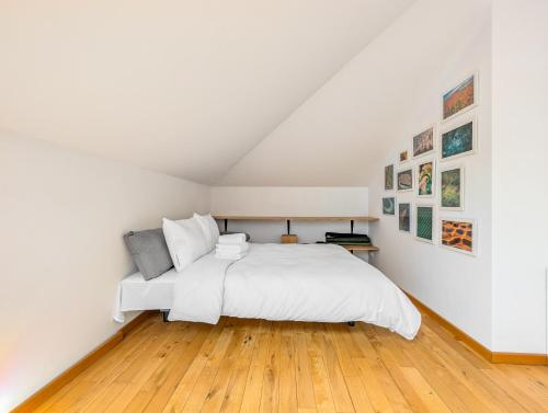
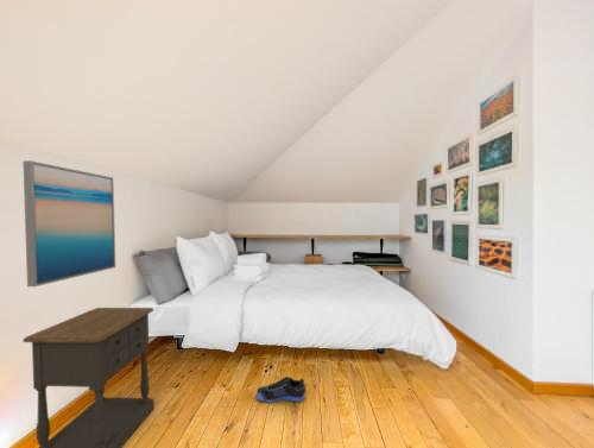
+ sneaker (280, 387)
+ nightstand (99, 377)
+ wall art (77, 222)
